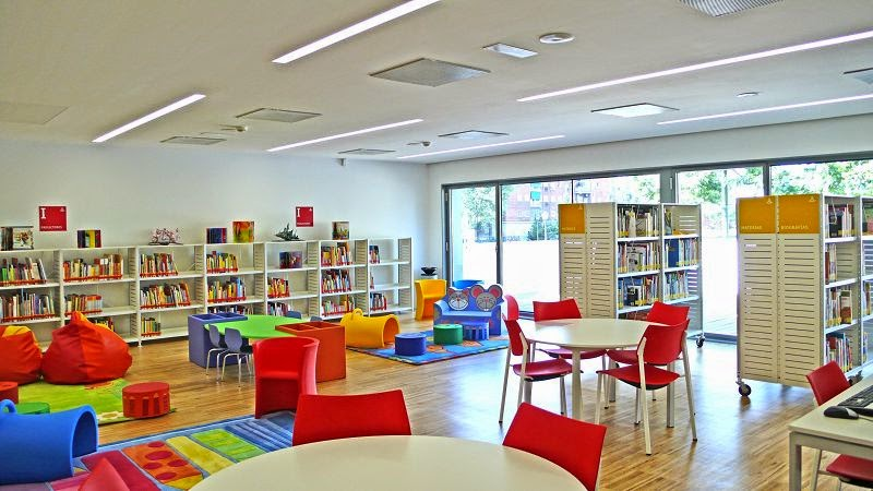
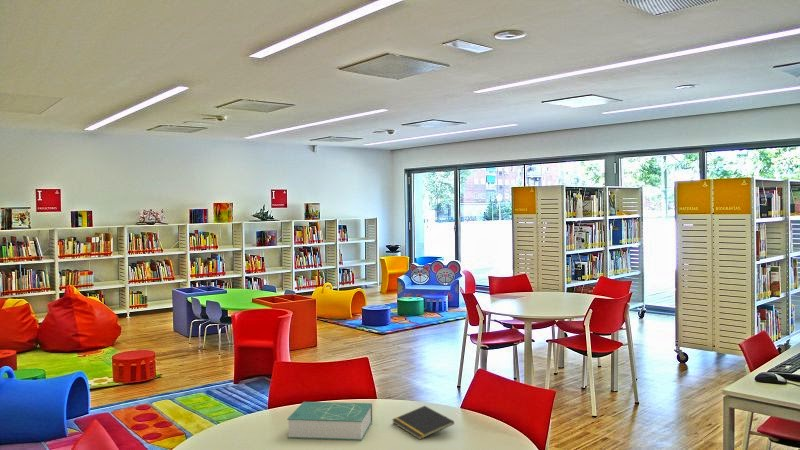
+ book (331, 420)
+ notepad (422, 421)
